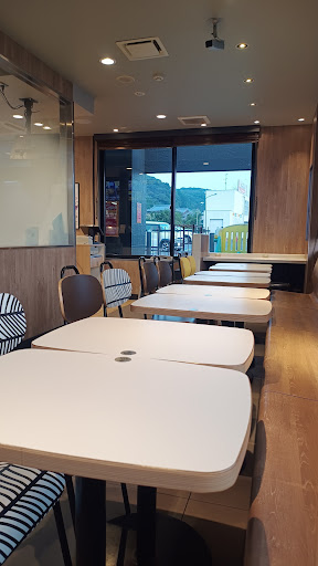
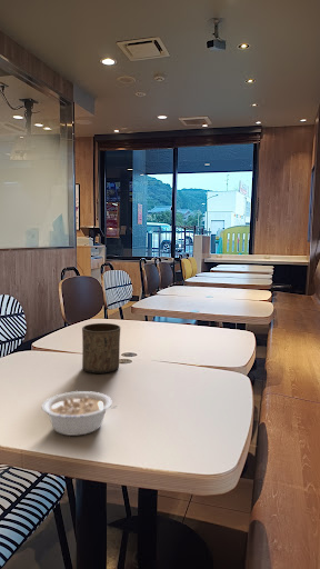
+ legume (80, 411)
+ cup (101, 347)
